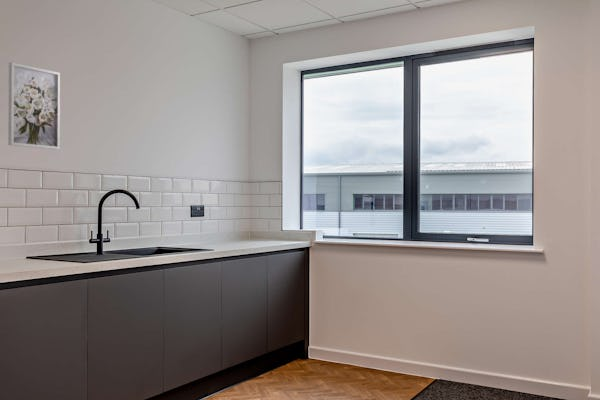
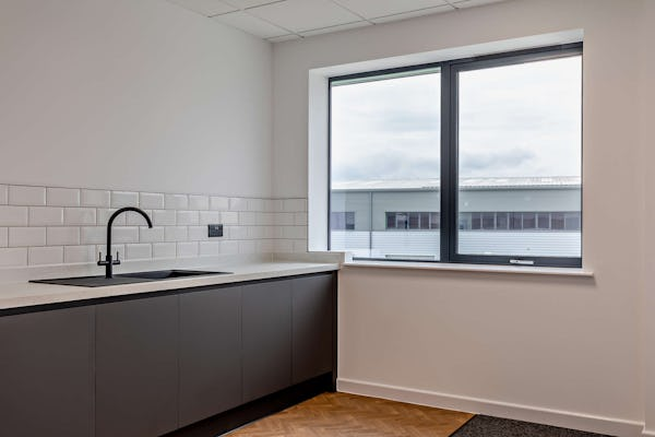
- wall art (35, 107)
